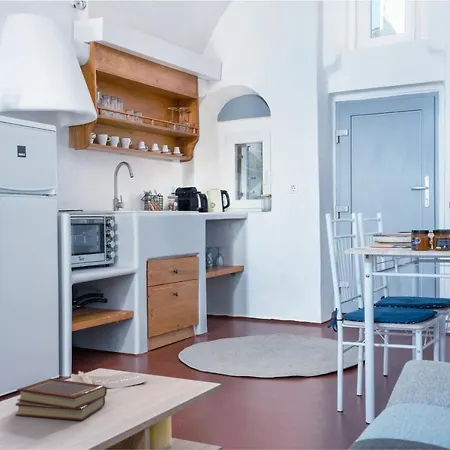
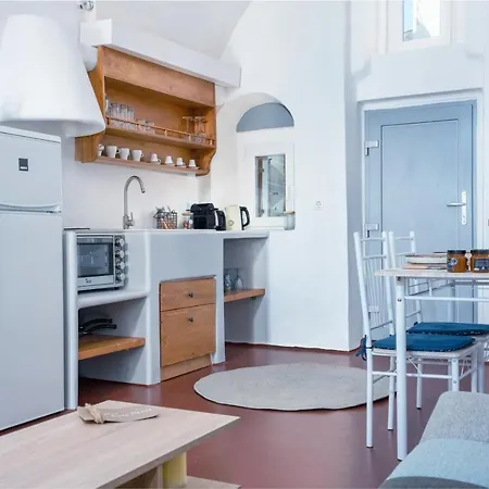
- book set (60, 398)
